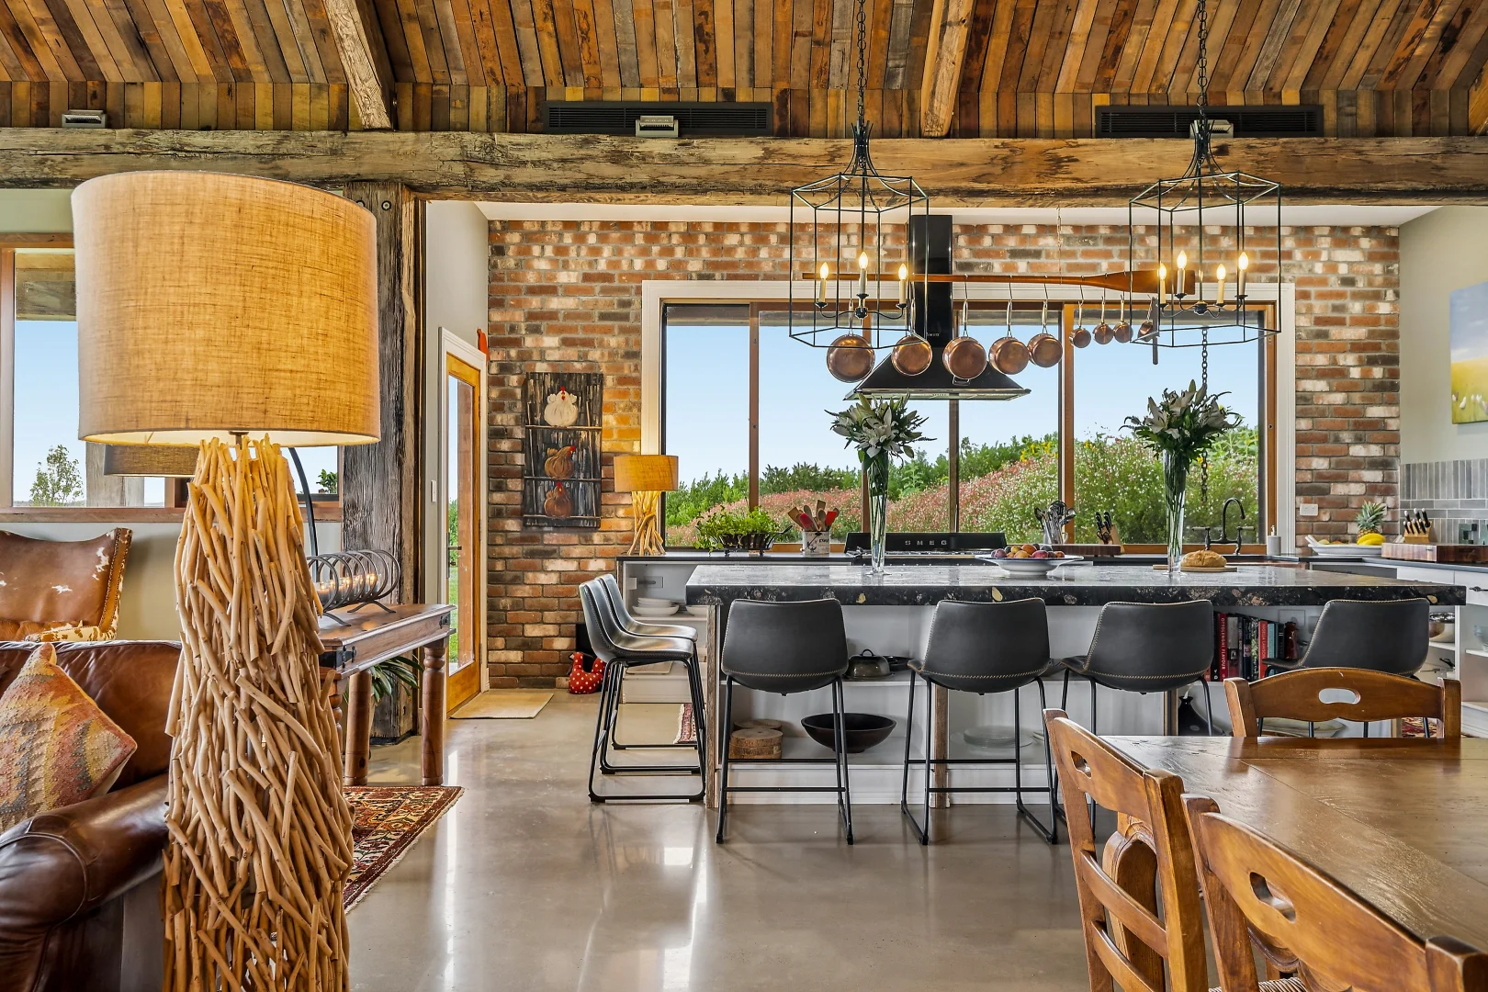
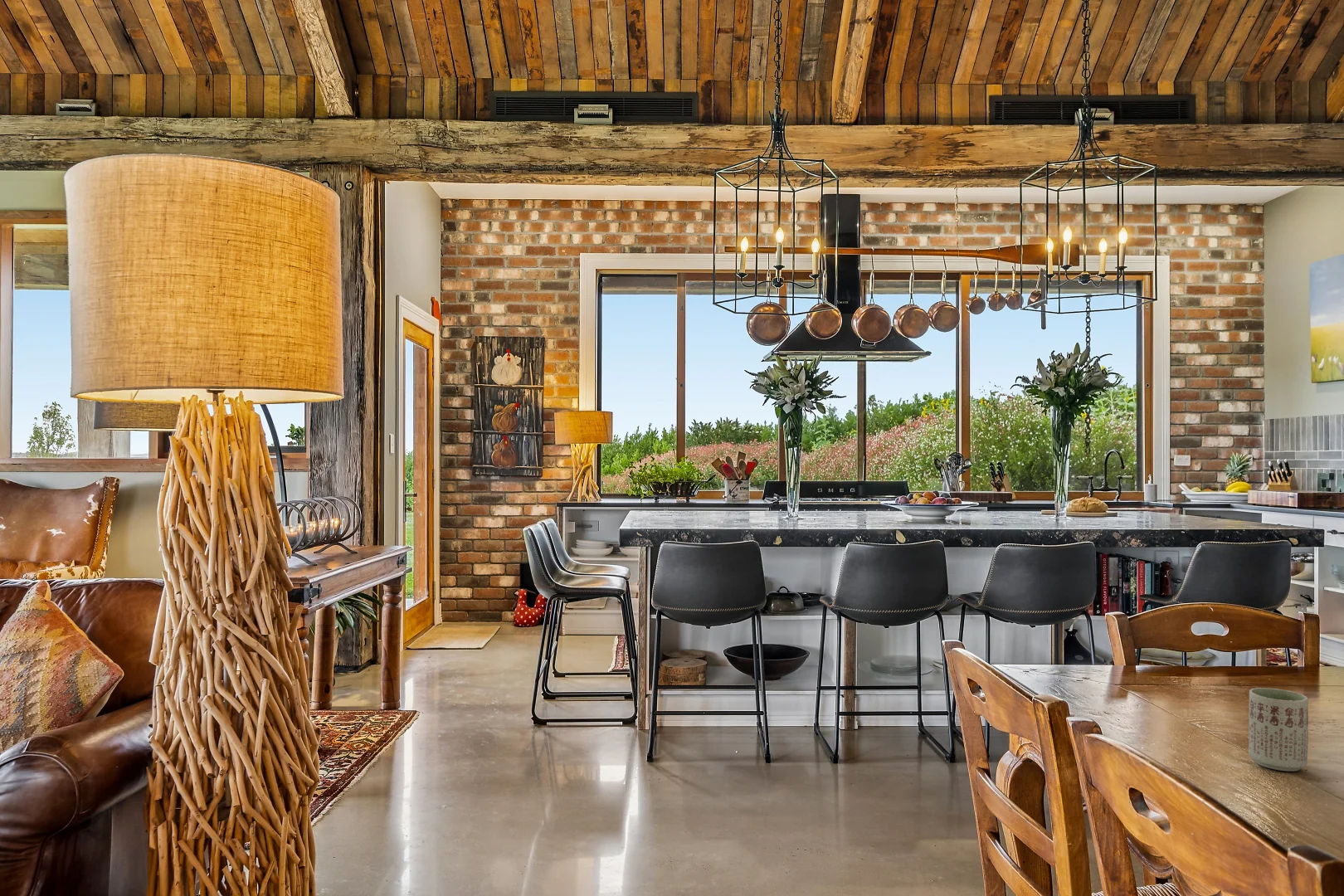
+ cup (1278, 729)
